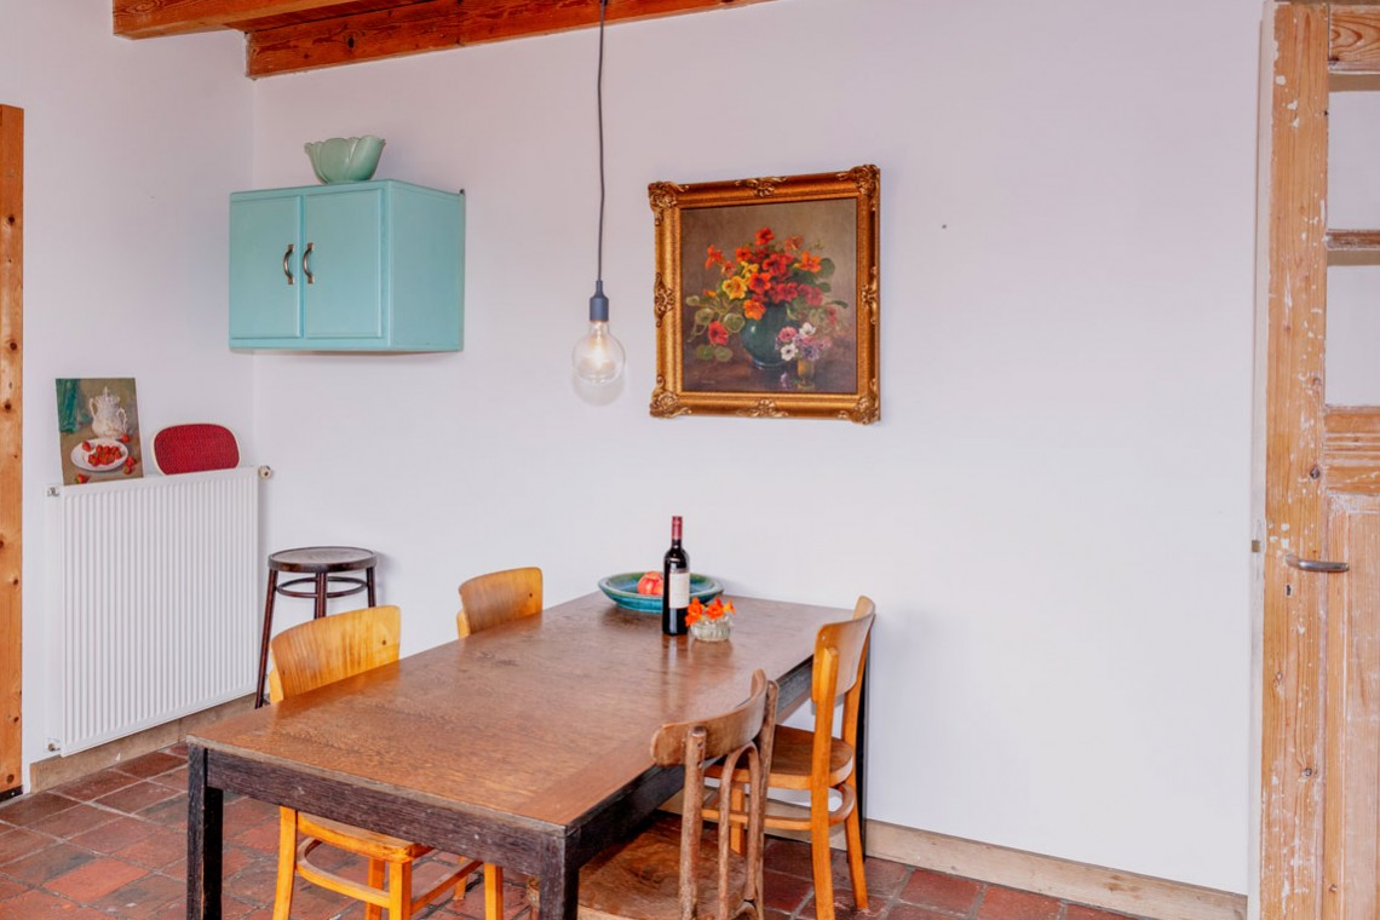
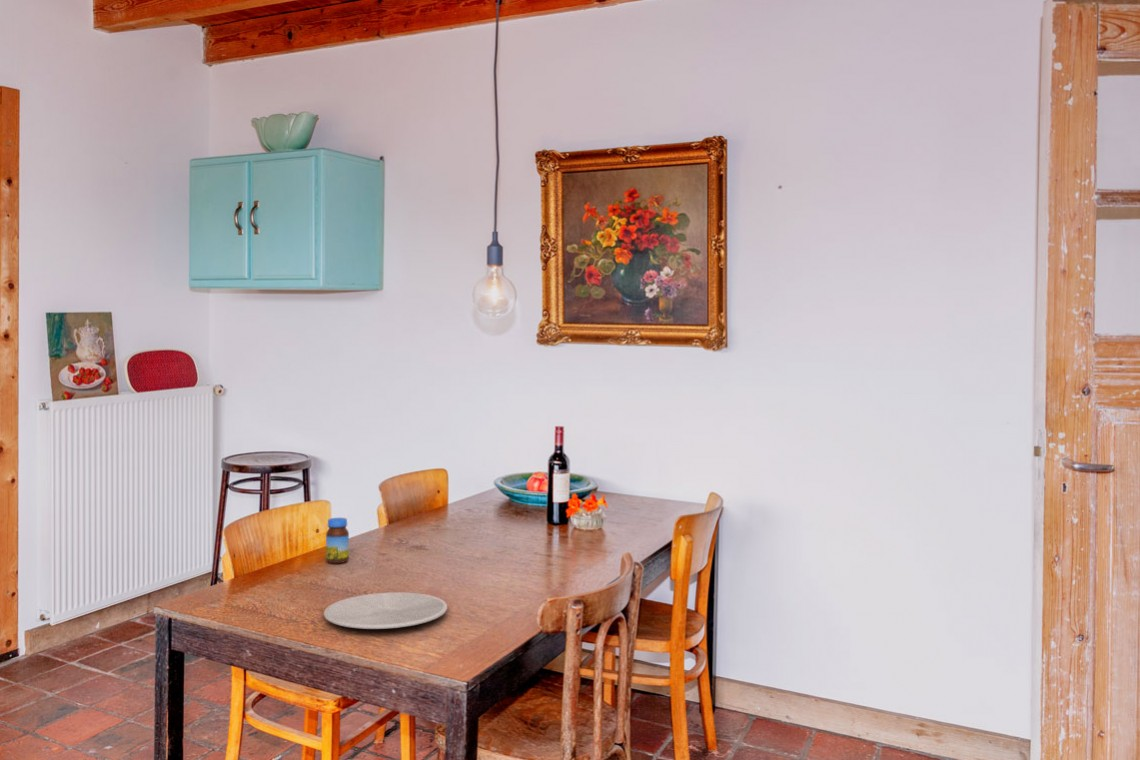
+ plate (386, 611)
+ jar (337, 539)
